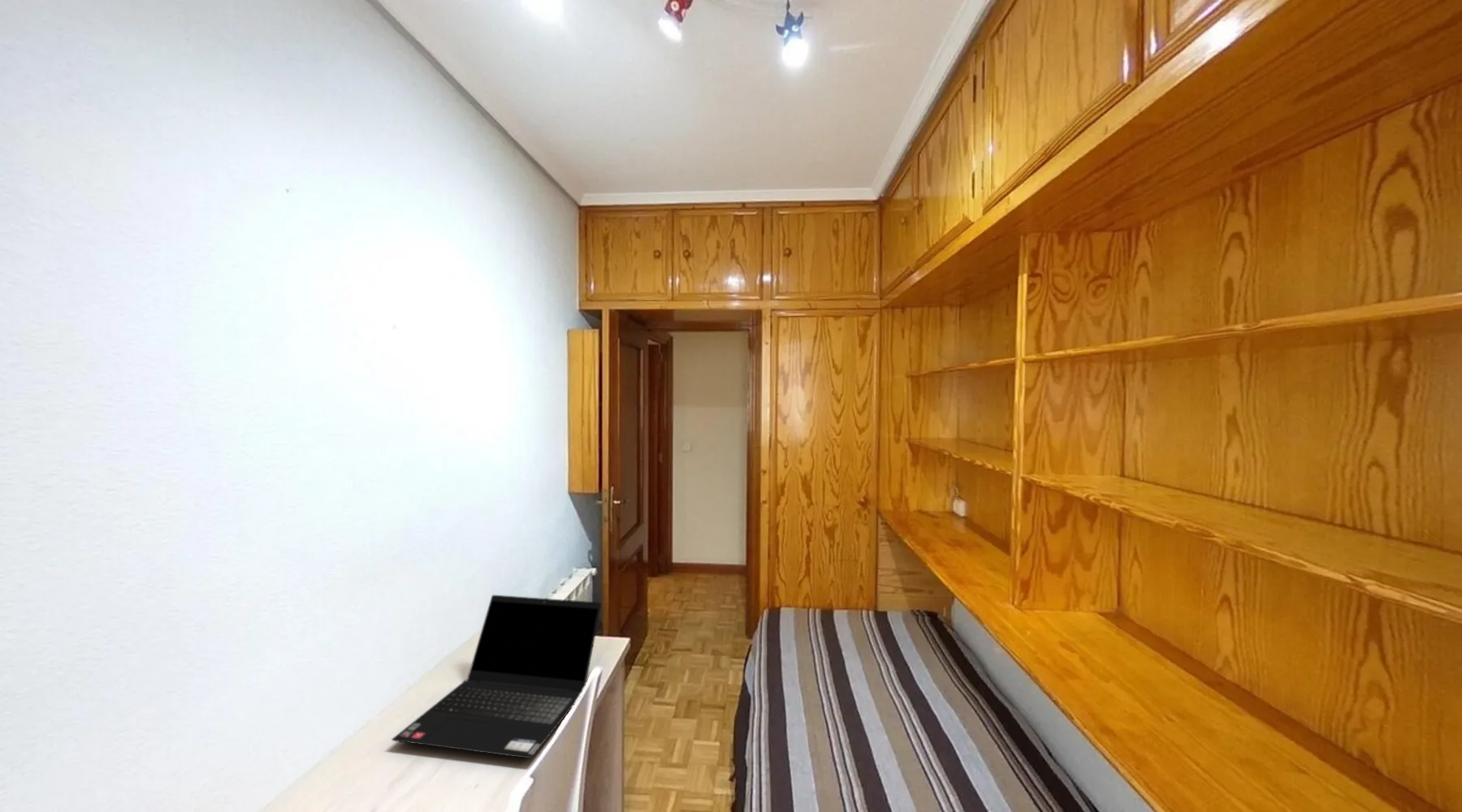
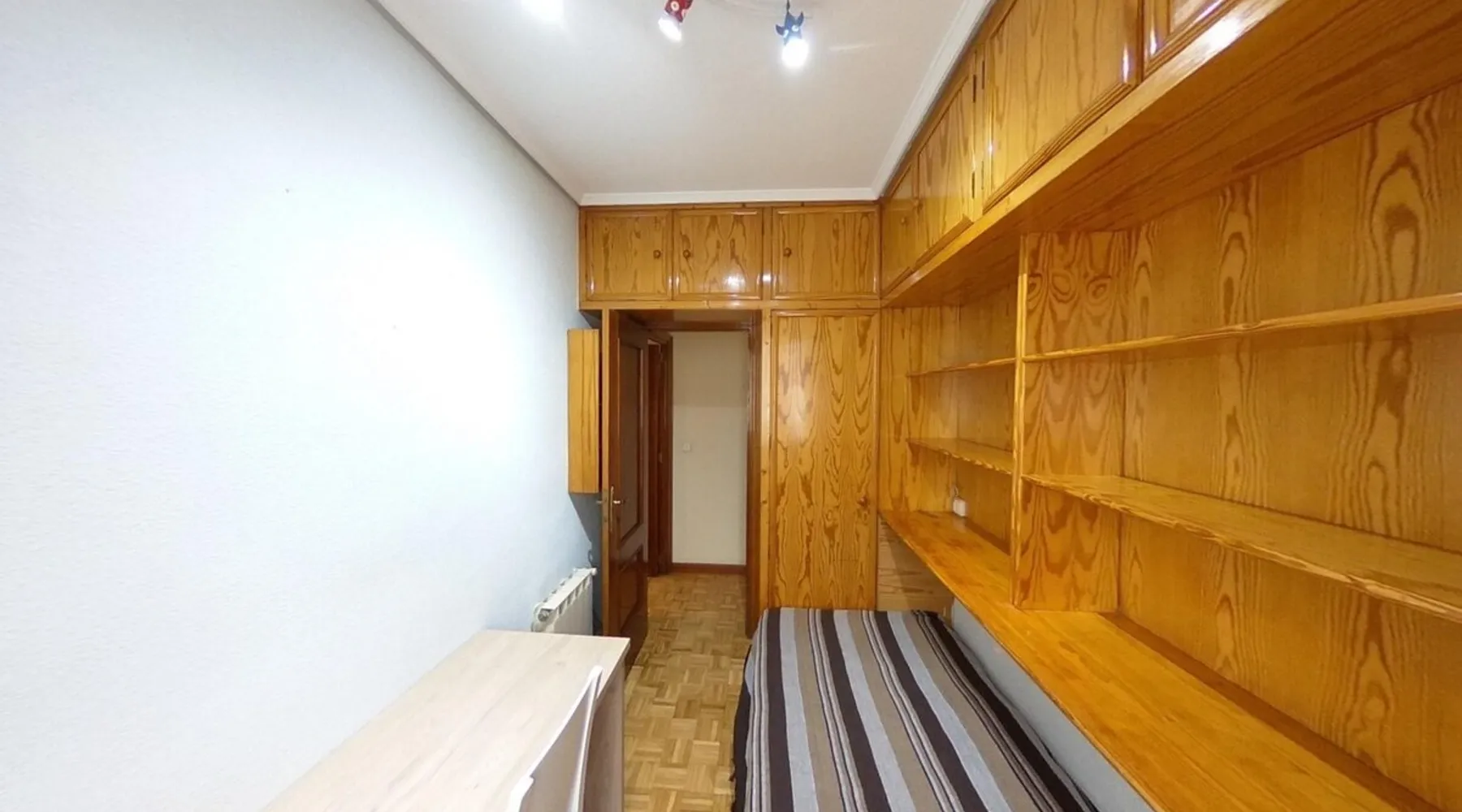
- laptop computer (508, 666)
